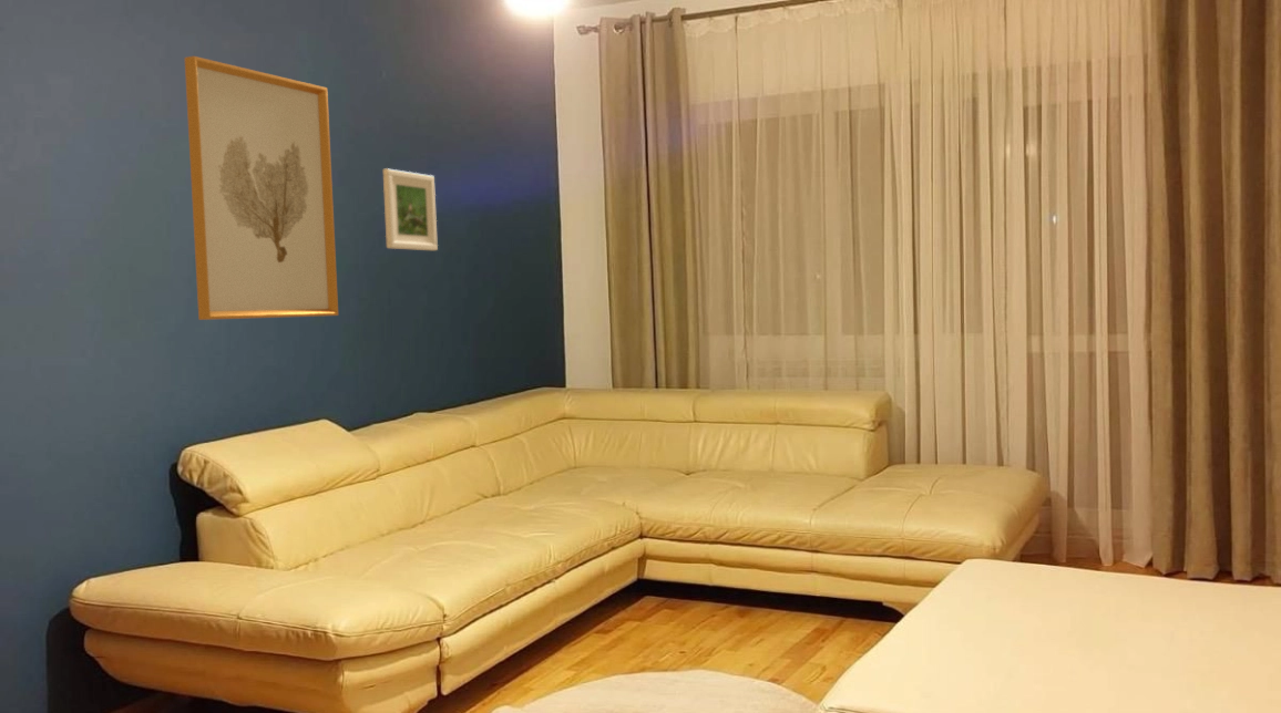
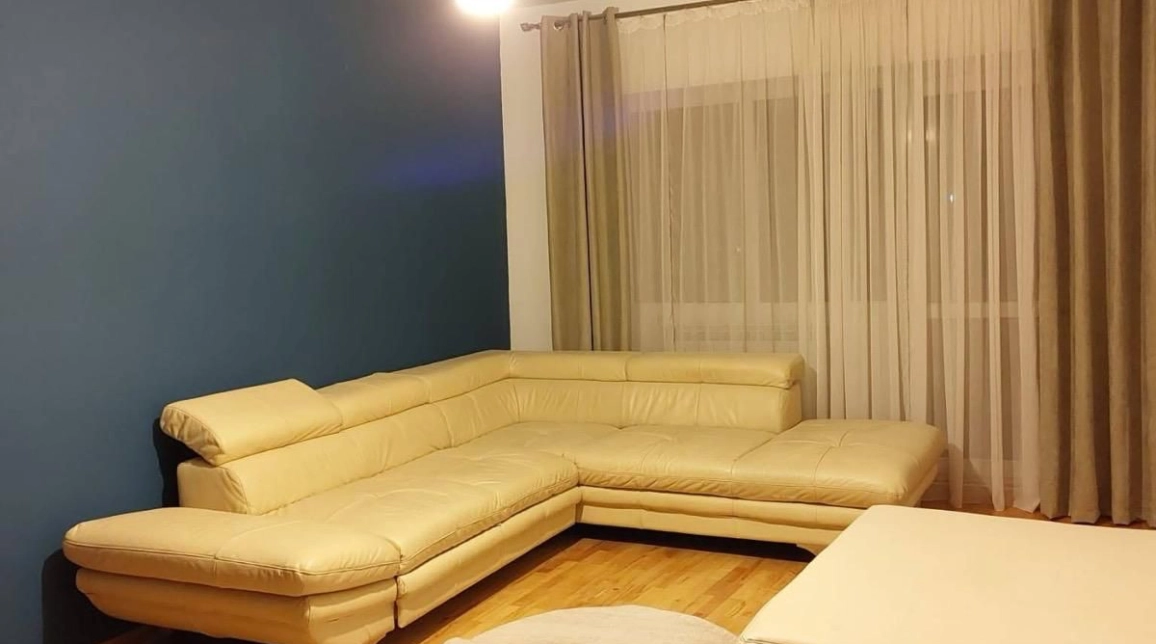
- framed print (410, 210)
- wall art (267, 196)
